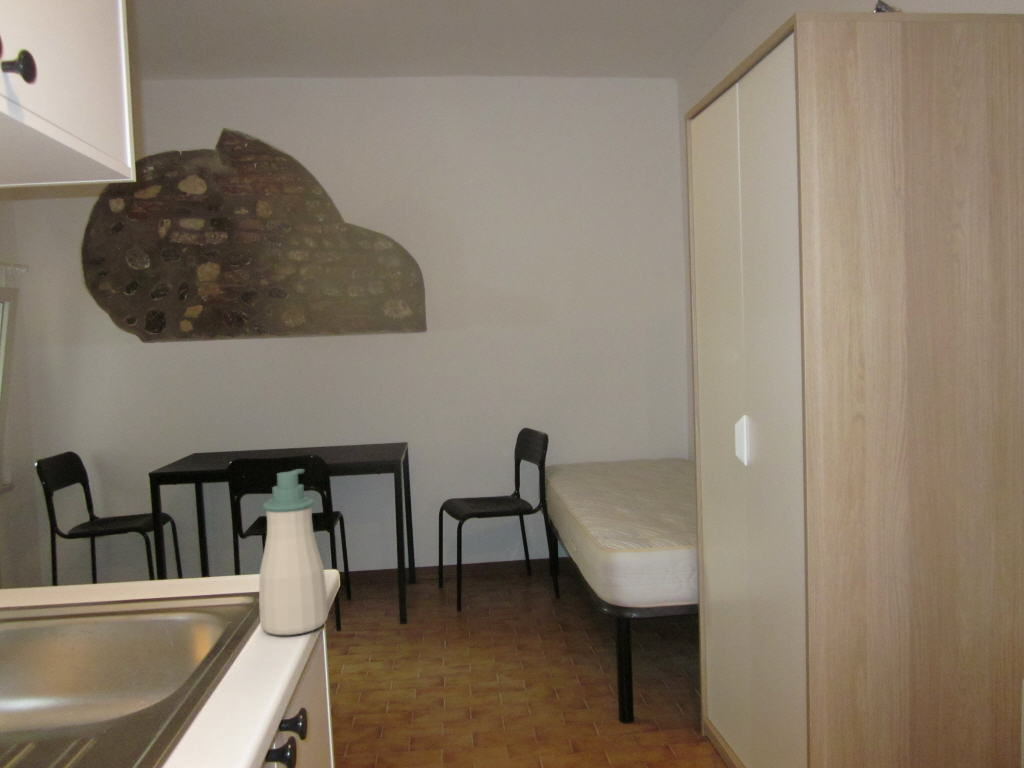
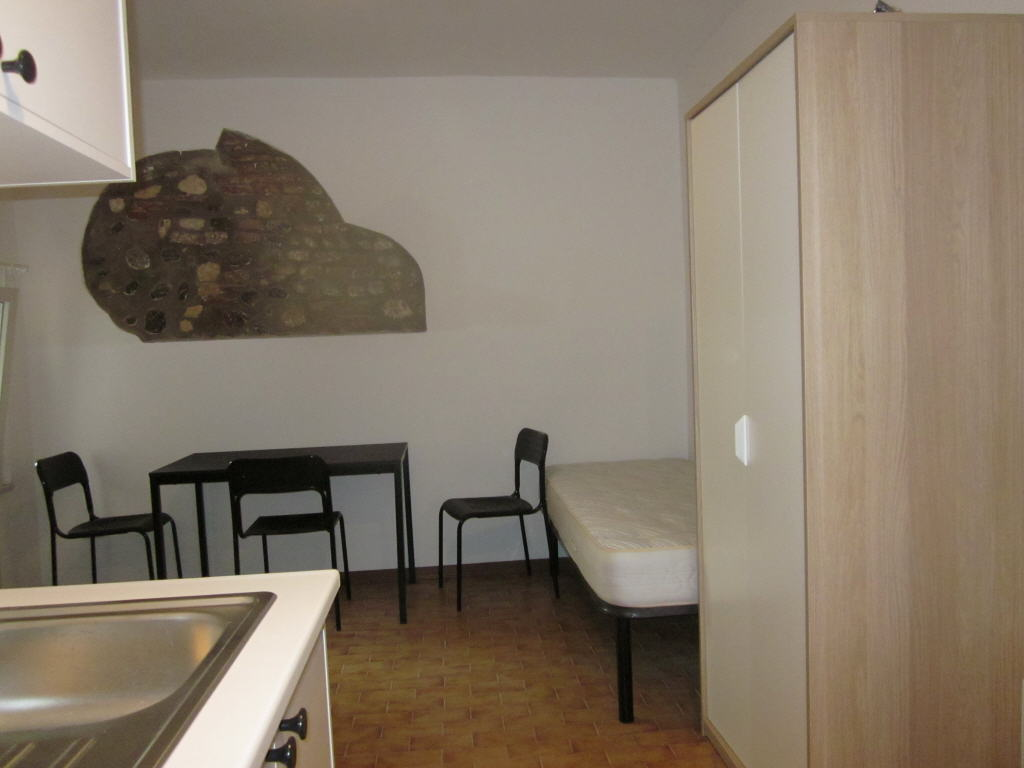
- soap bottle (290, 549)
